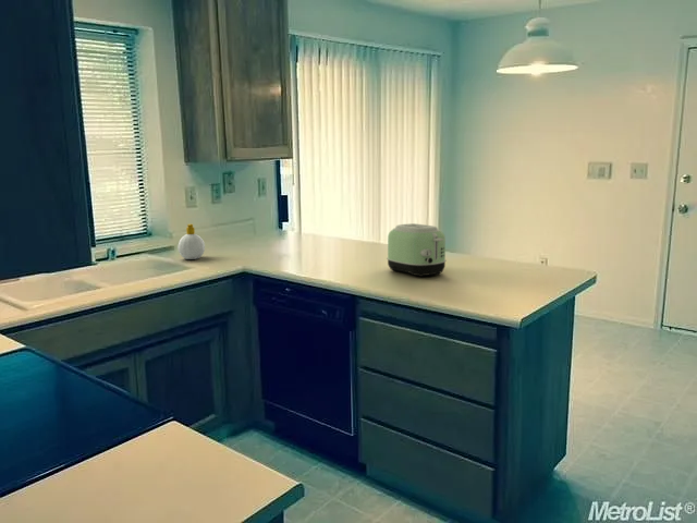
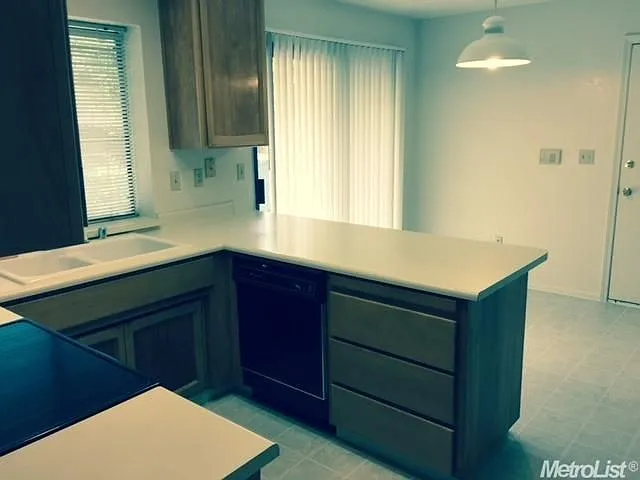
- toaster (417, 248)
- soap bottle (191, 241)
